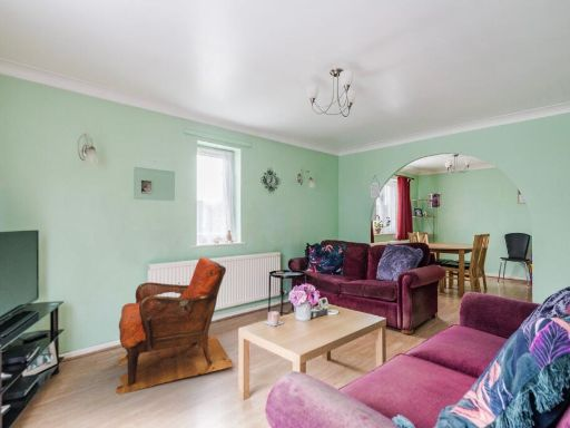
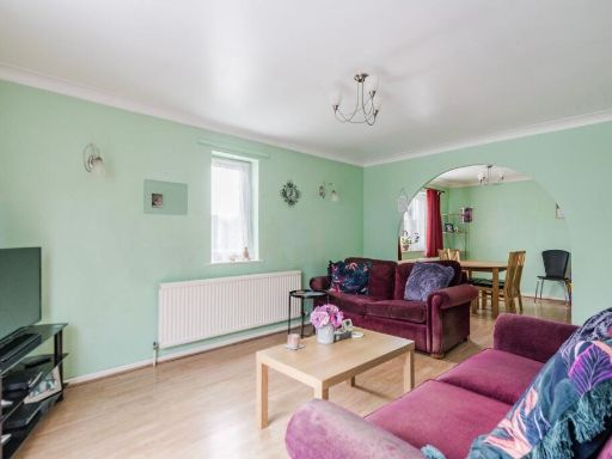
- armchair (174, 311)
